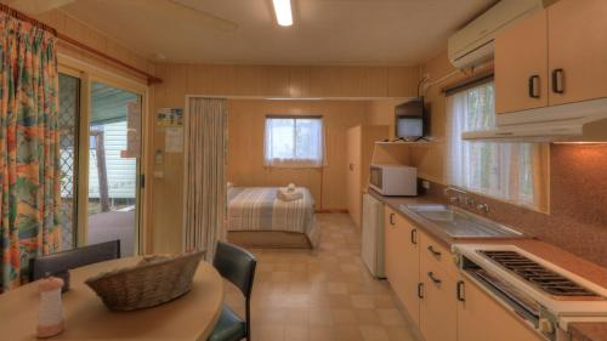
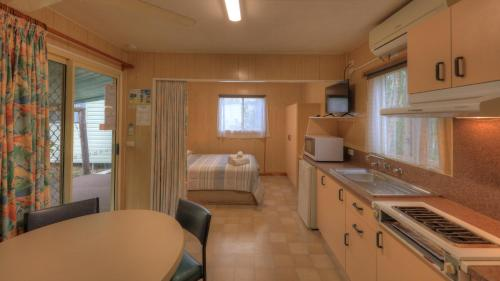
- pepper shaker (50, 303)
- mug (56, 277)
- fruit basket (152, 272)
